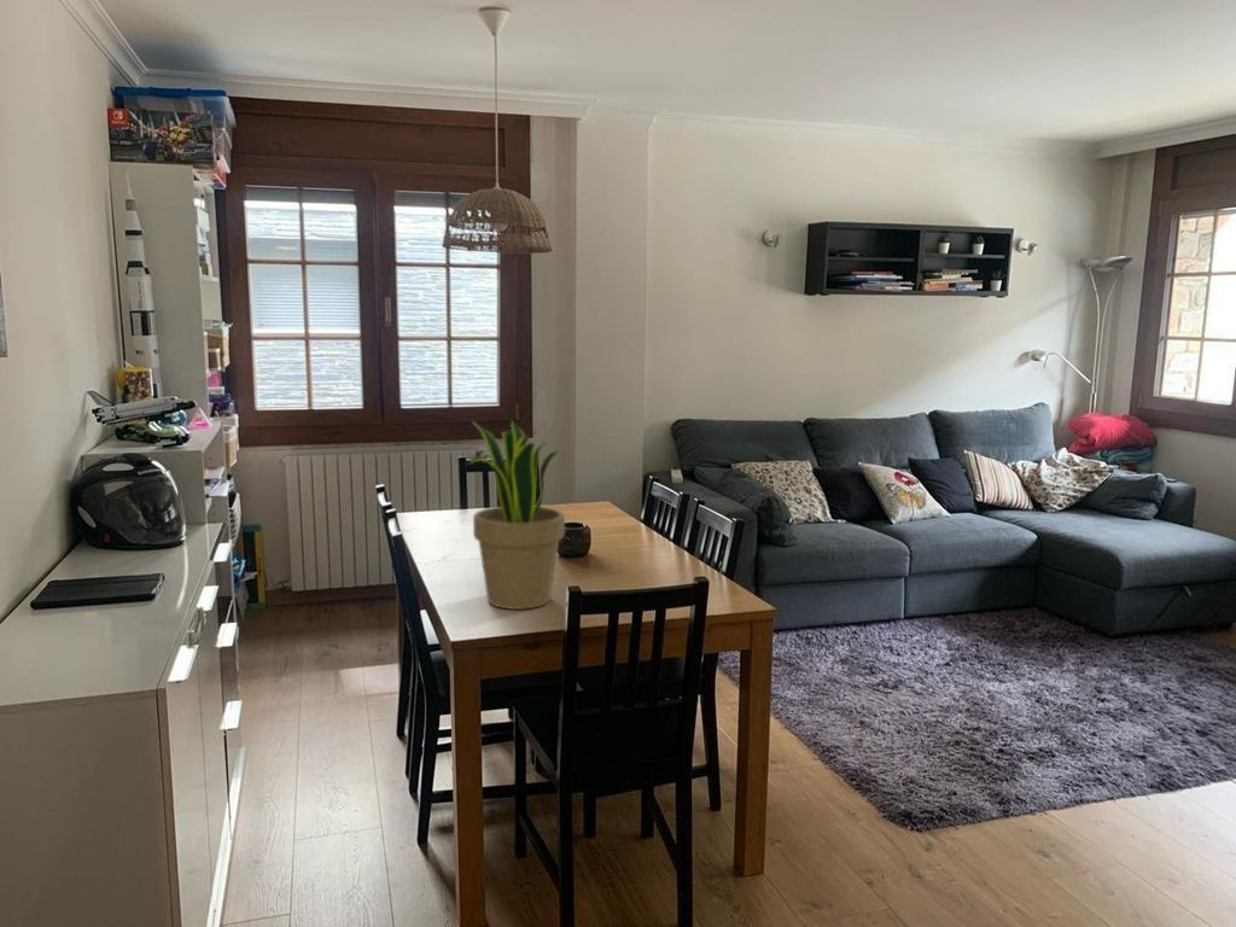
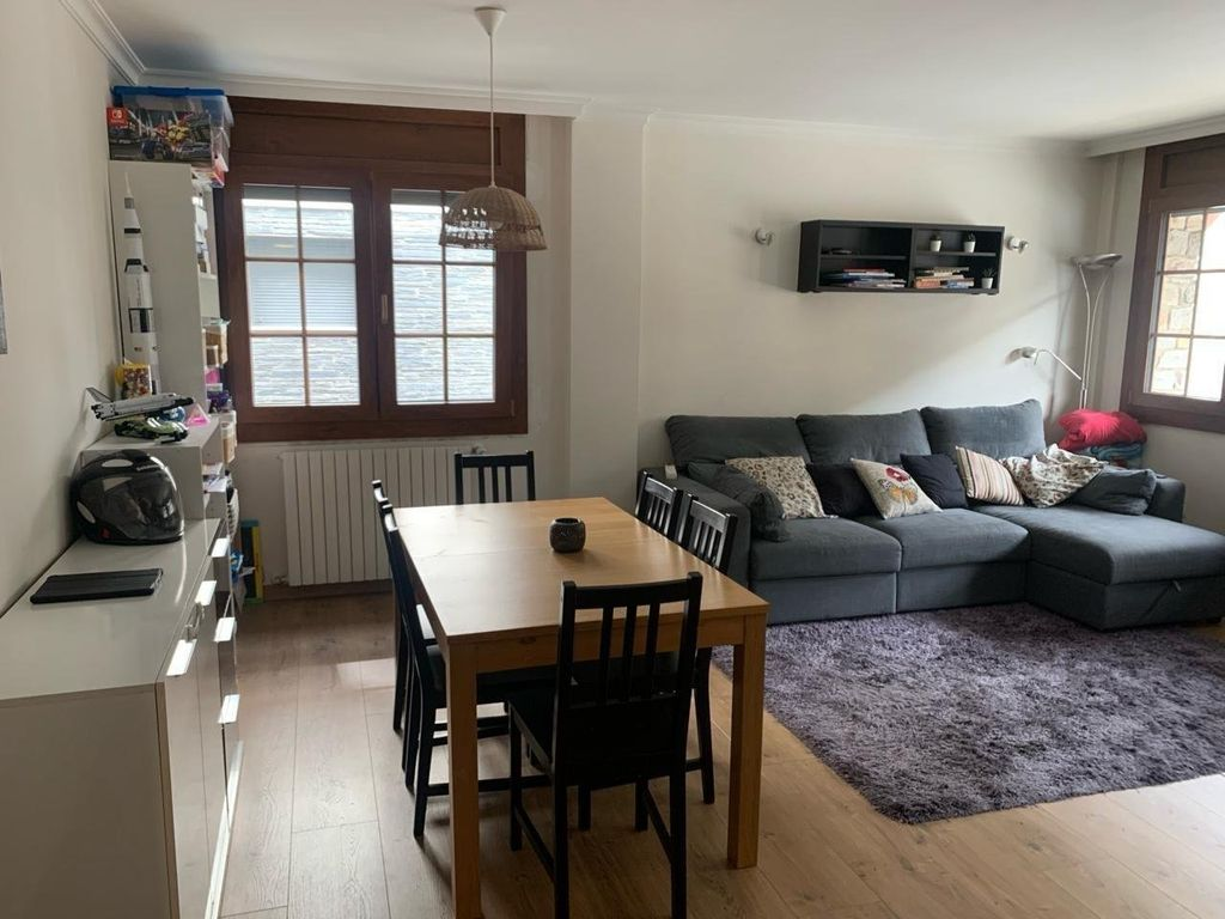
- potted plant (511, 511)
